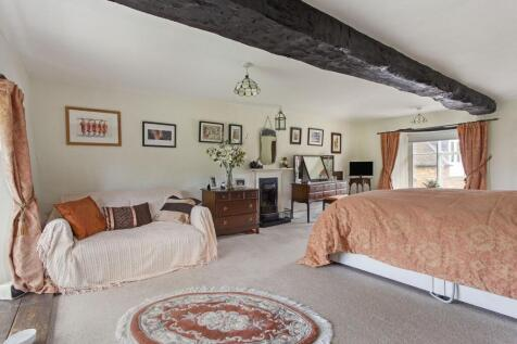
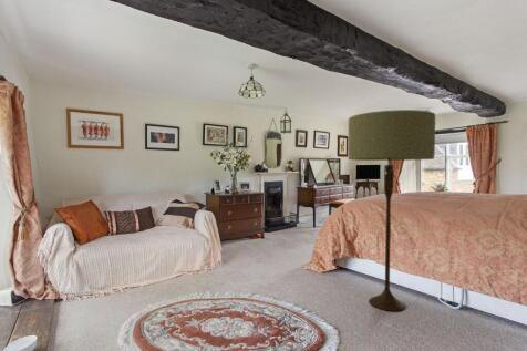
+ floor lamp (388, 210)
